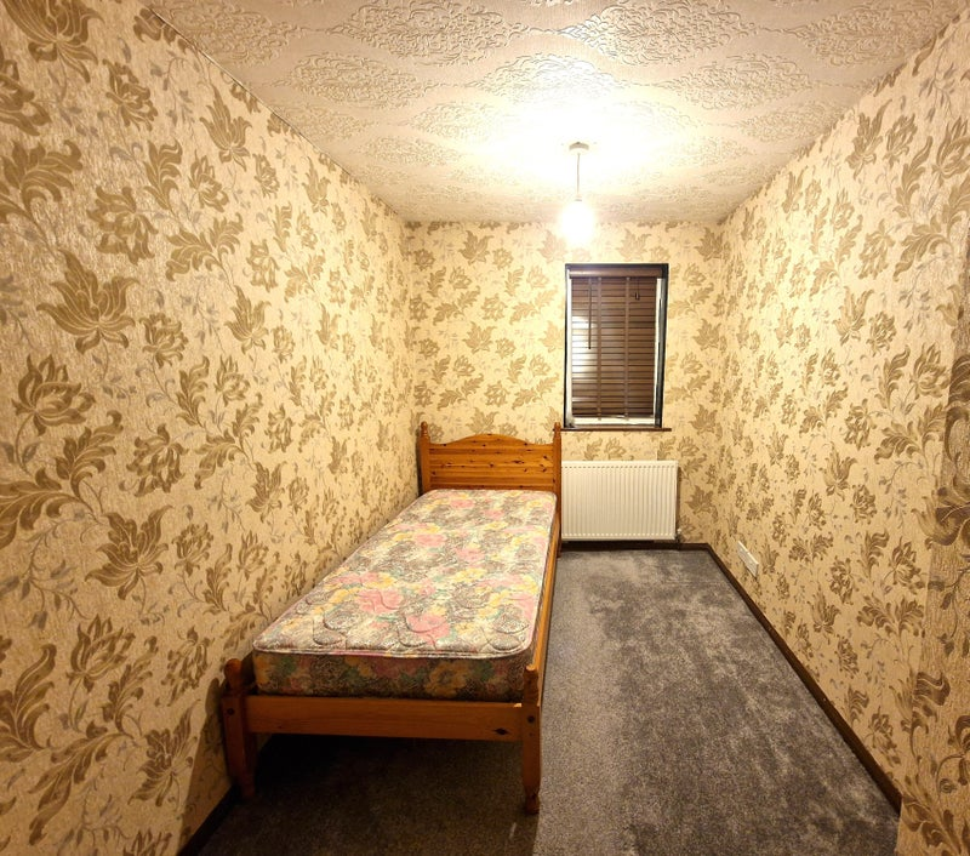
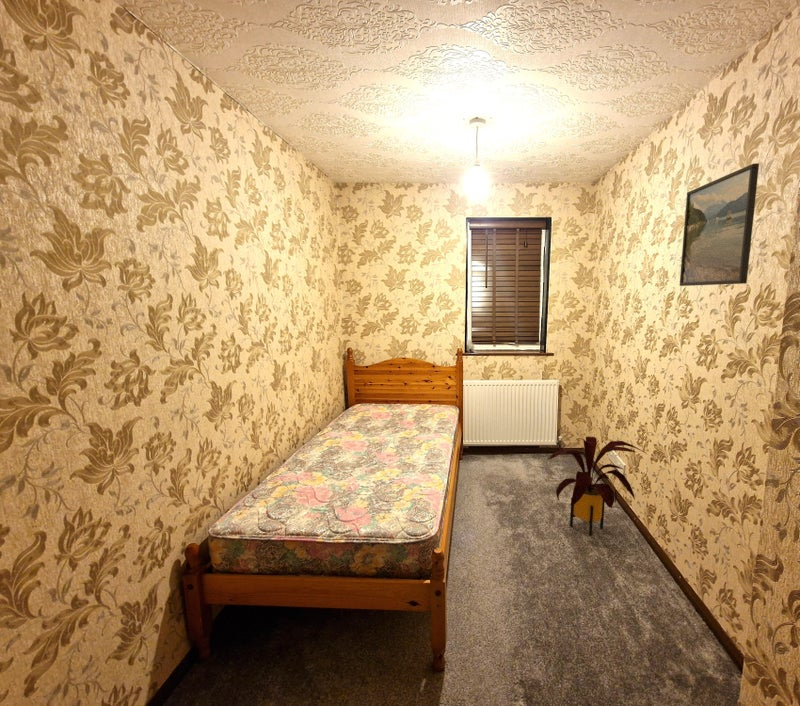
+ house plant (592, 483)
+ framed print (713, 233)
